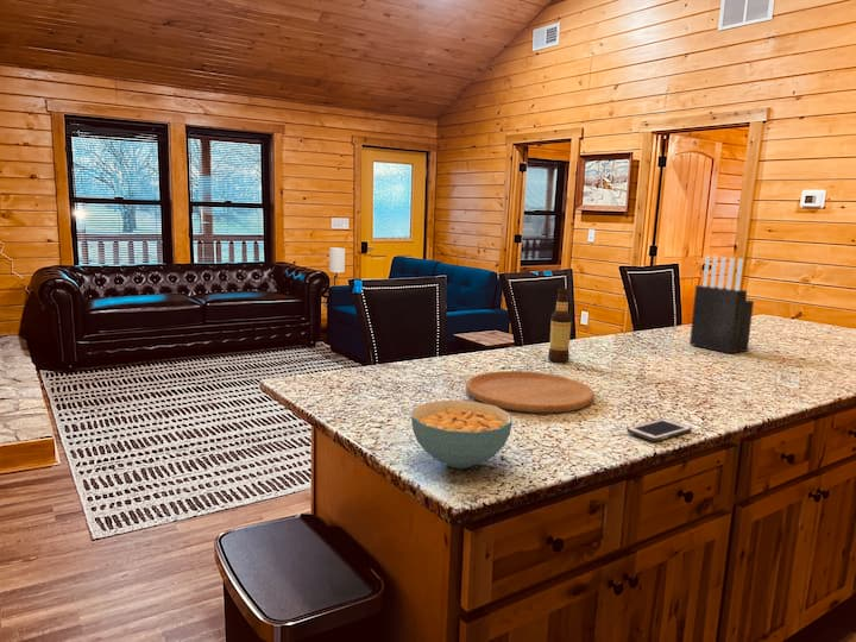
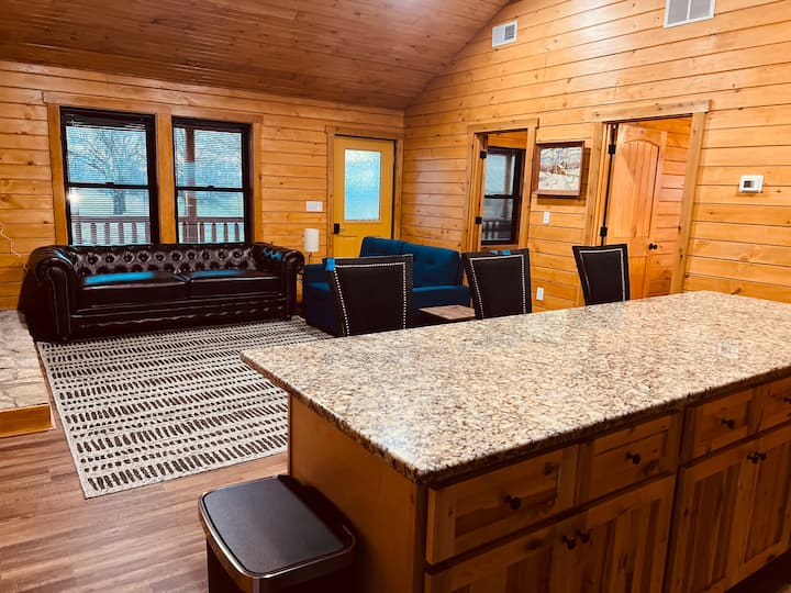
- cell phone (659, 429)
- cutting board (528, 390)
- cereal bowl (460, 439)
- bottle (560, 325)
- knife block (724, 302)
